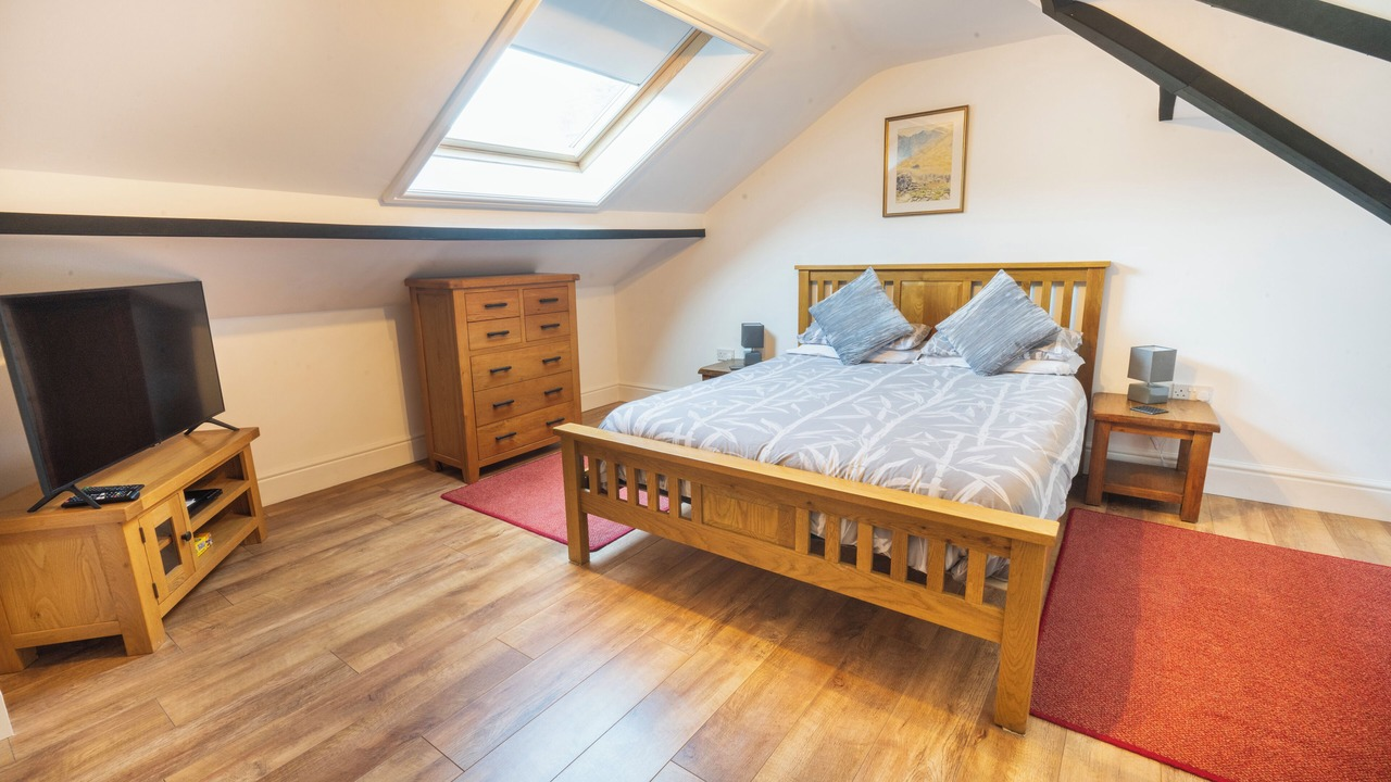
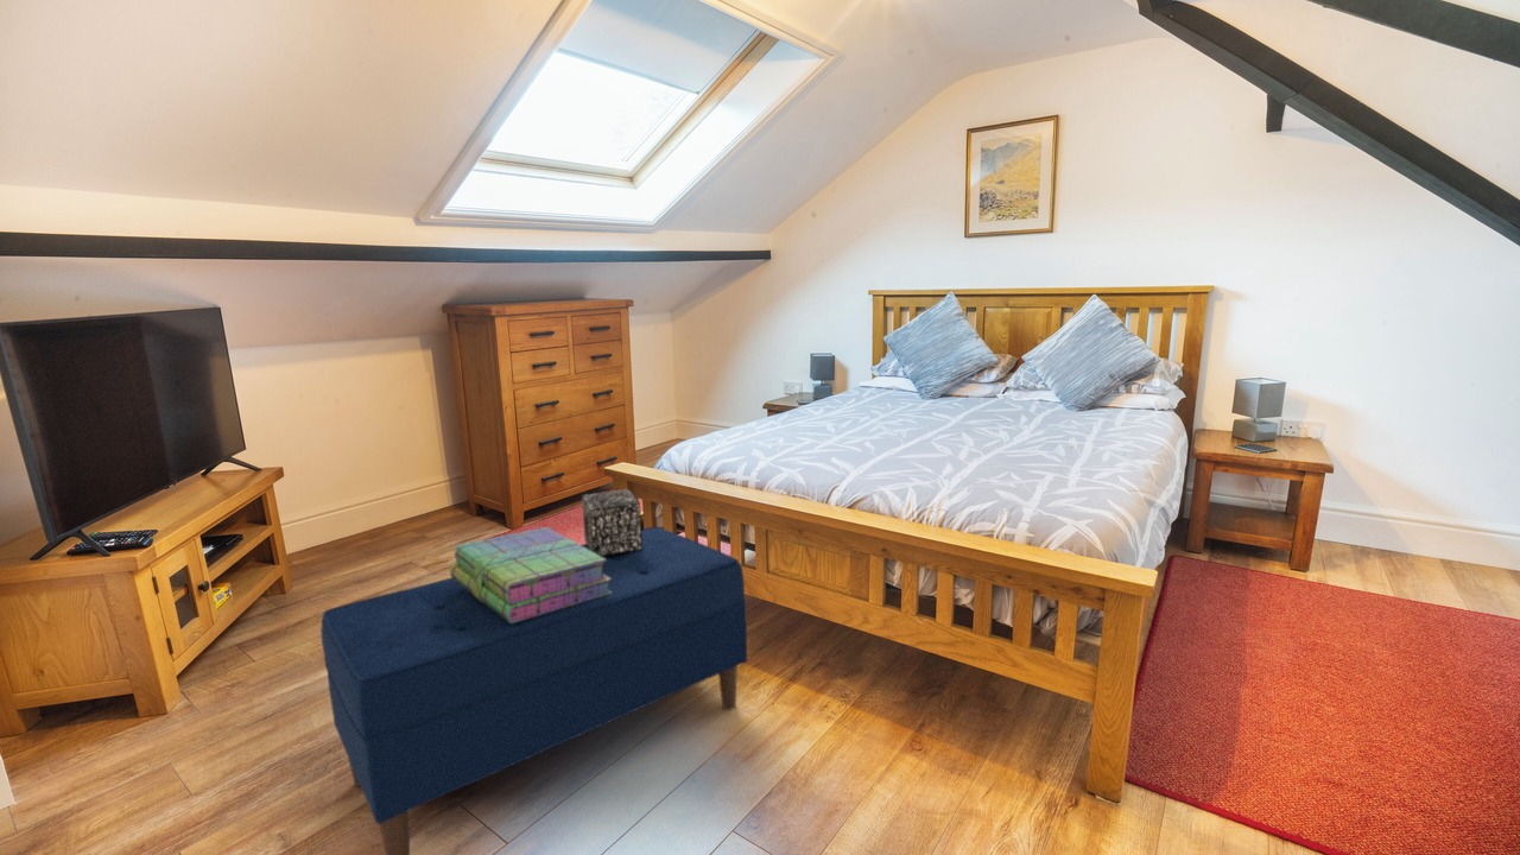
+ decorative box (612, 522)
+ stack of books (528, 572)
+ bench (553, 663)
